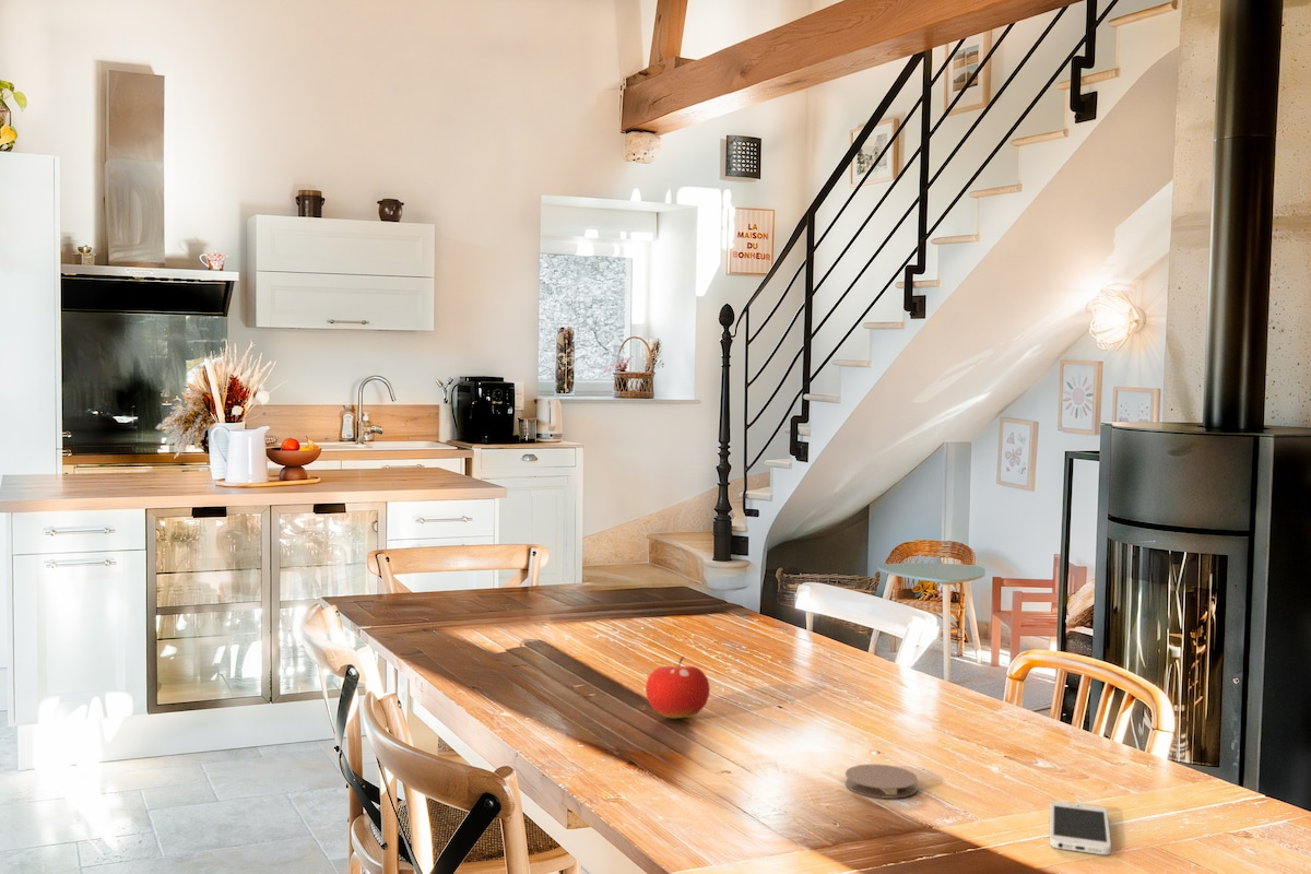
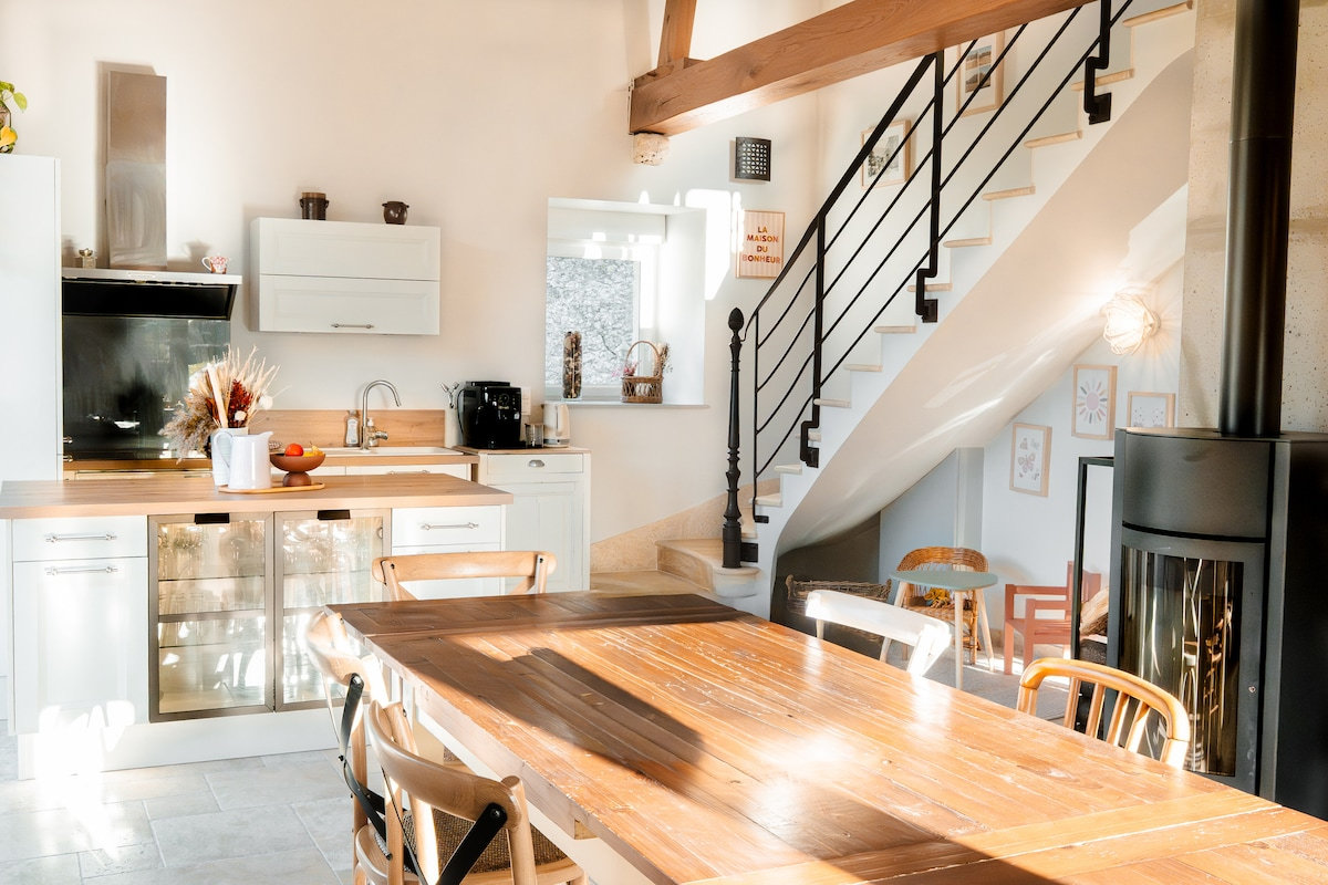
- fruit (677, 688)
- coaster (881, 780)
- smartphone (1078, 826)
